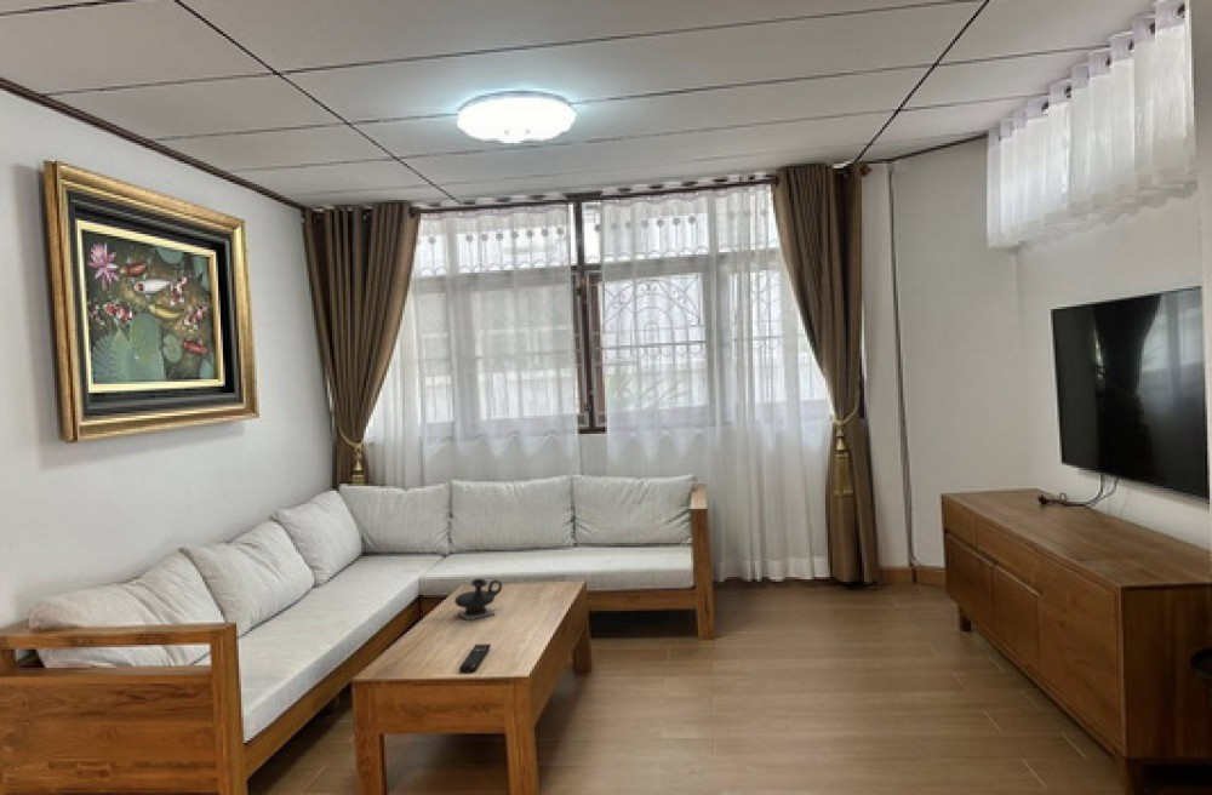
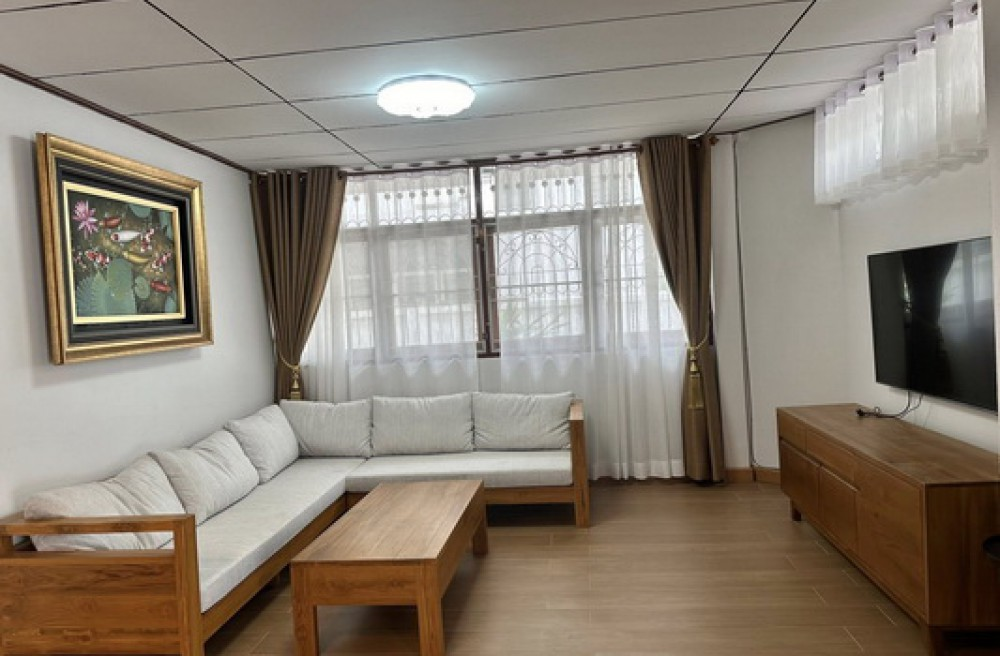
- teapot (480, 594)
- remote control (475, 657)
